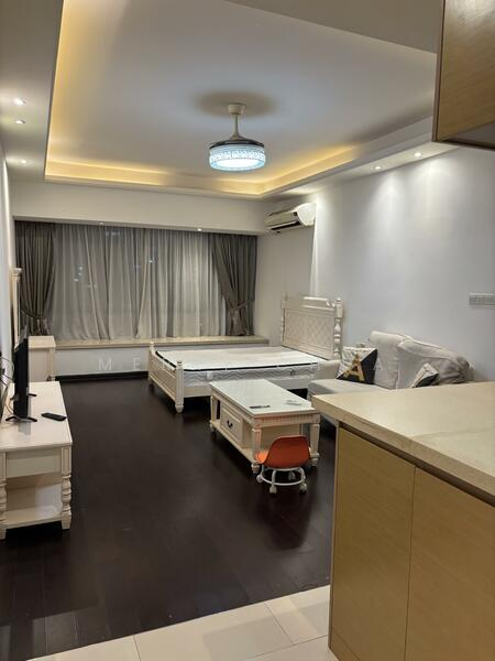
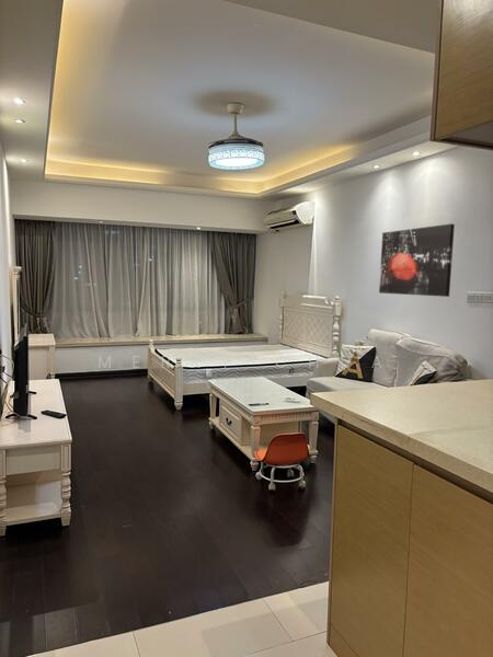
+ wall art (413, 262)
